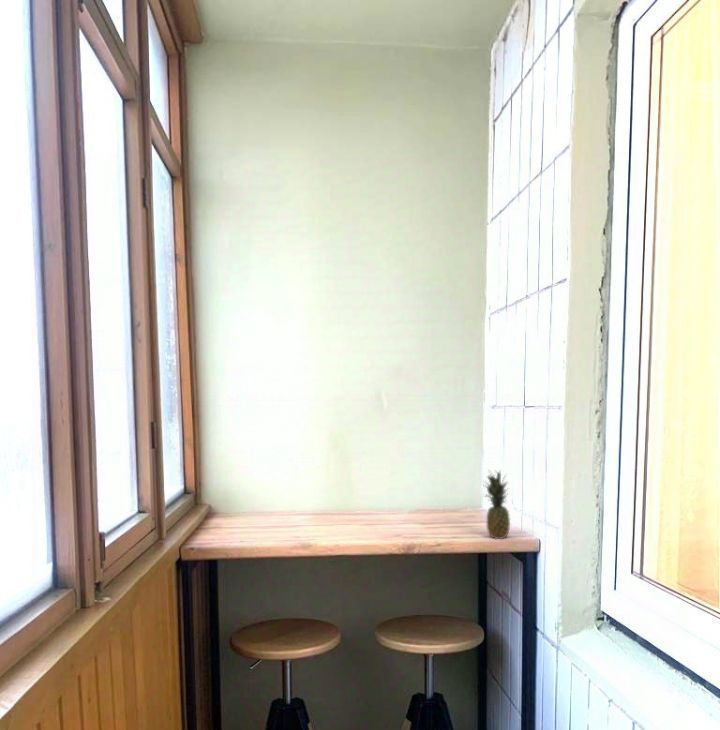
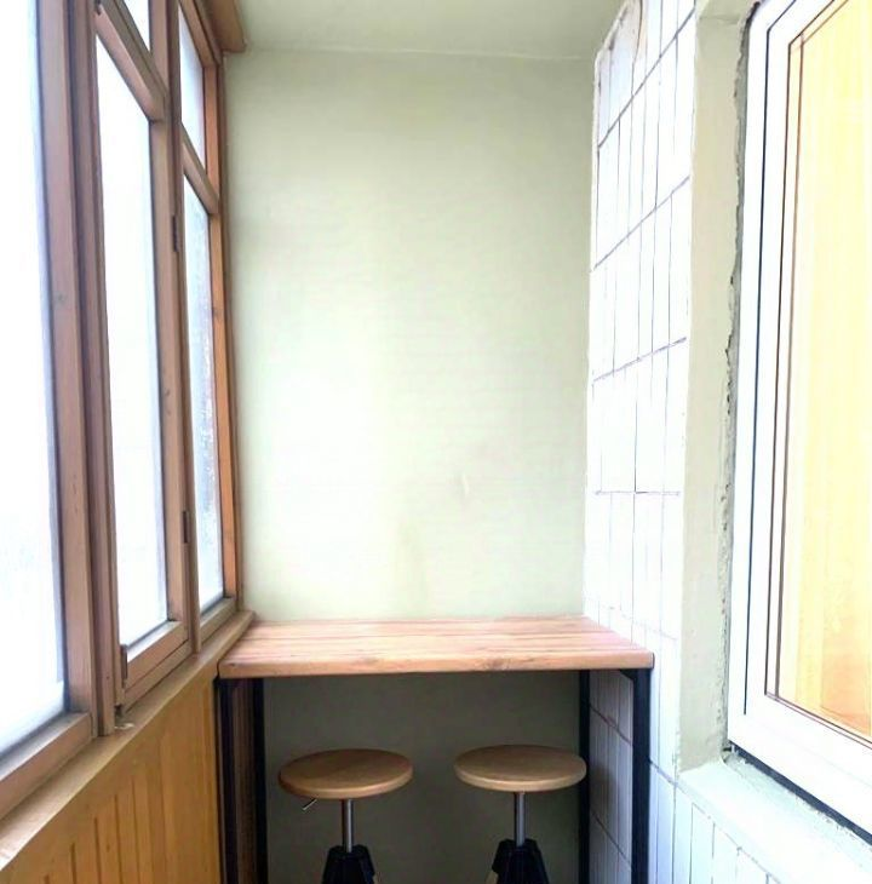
- fruit (496, 502)
